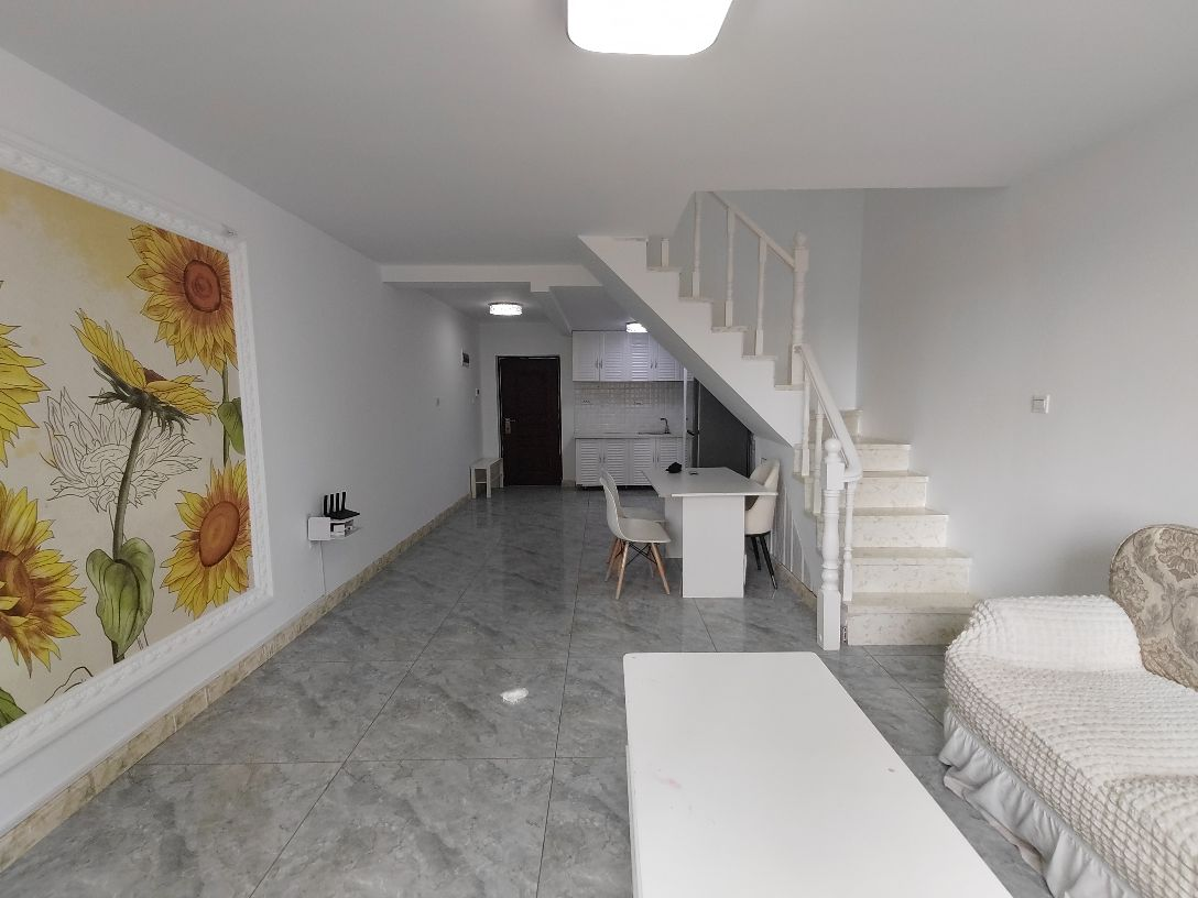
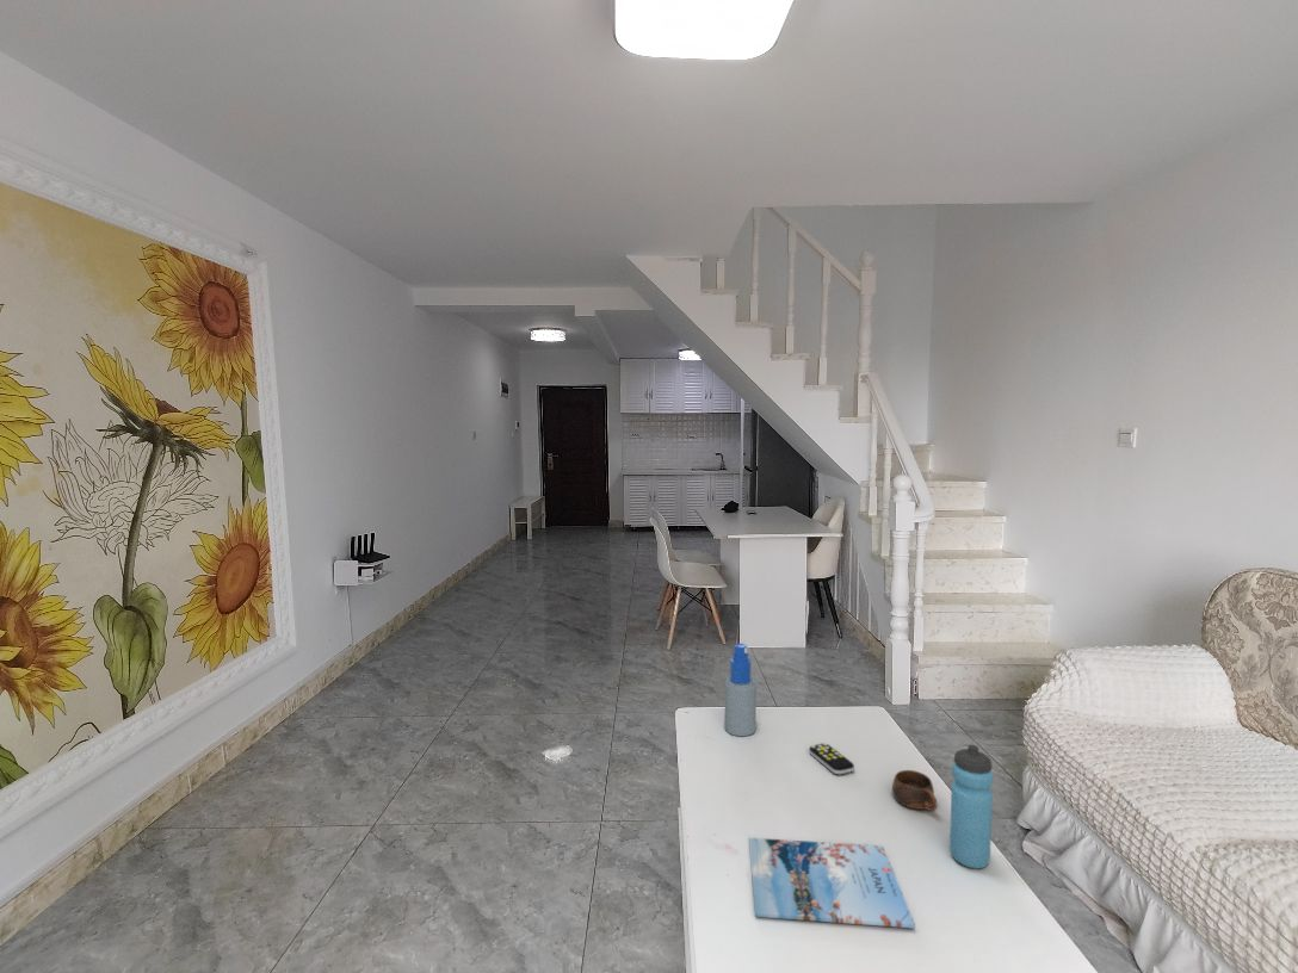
+ cup (915, 792)
+ remote control (830, 757)
+ water bottle (971, 802)
+ spray bottle (740, 687)
+ magazine (823, 878)
